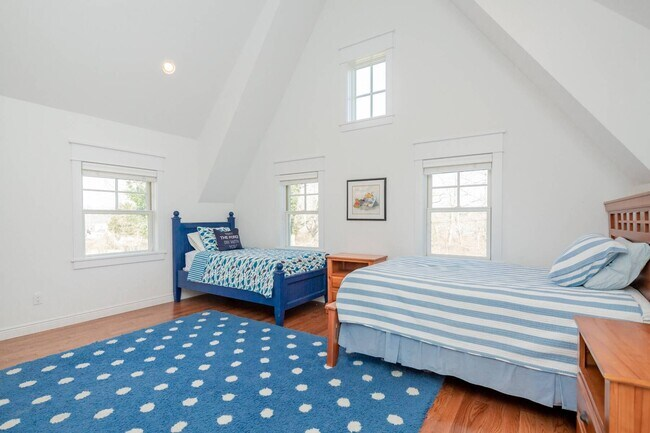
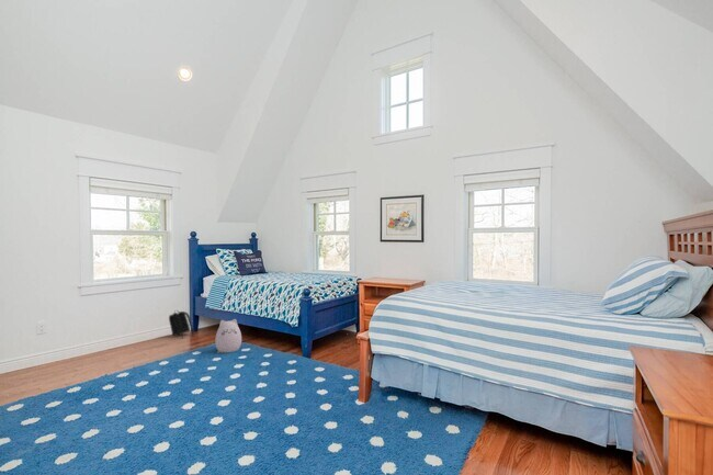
+ plush toy (228, 333)
+ backpack (181, 323)
